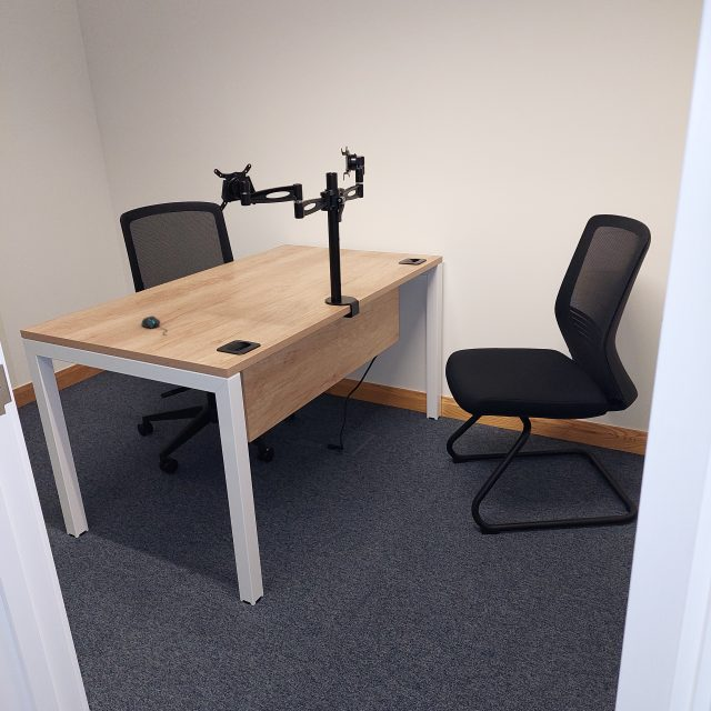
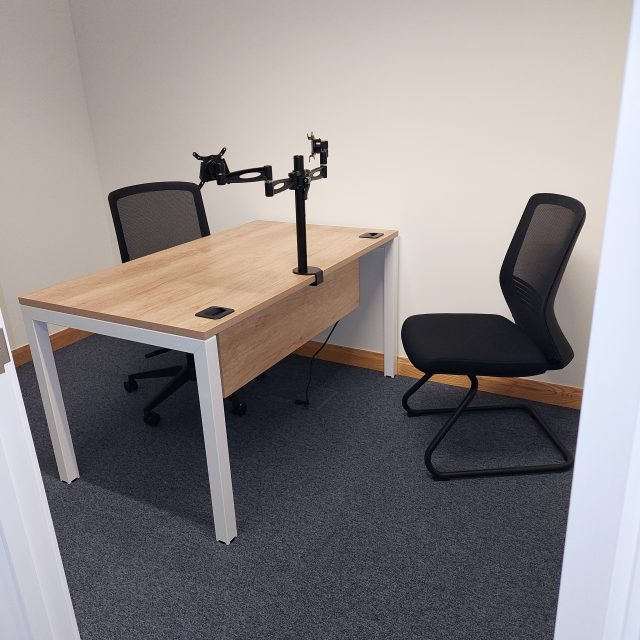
- mouse (153, 324)
